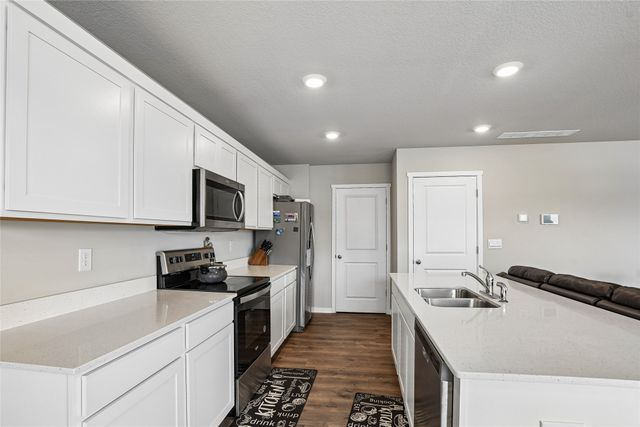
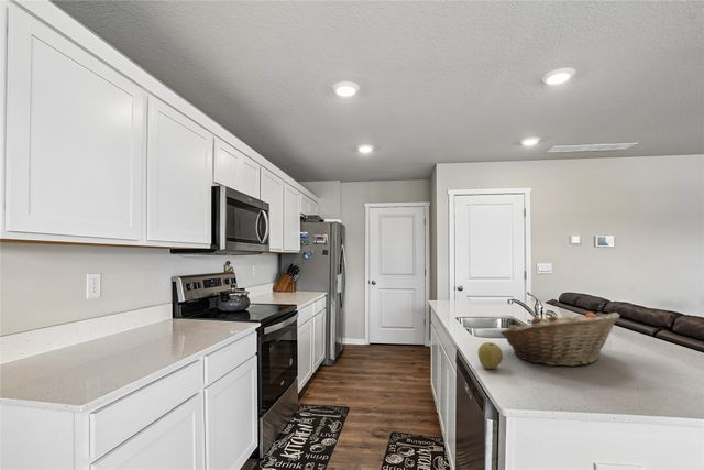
+ fruit (490, 354)
+ fruit basket (559, 332)
